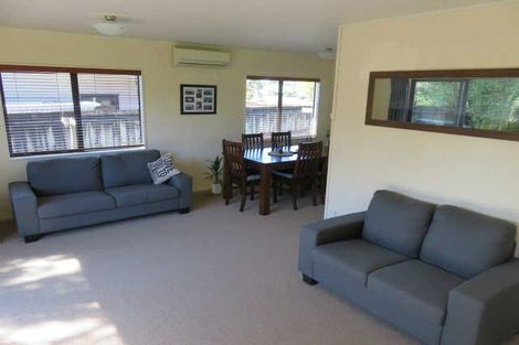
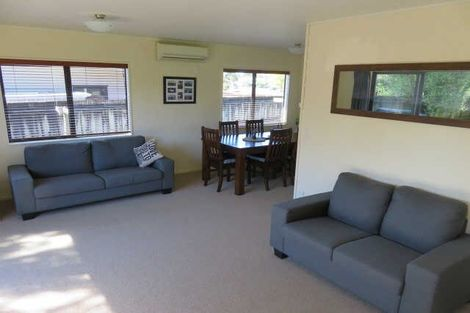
- indoor plant (215, 174)
